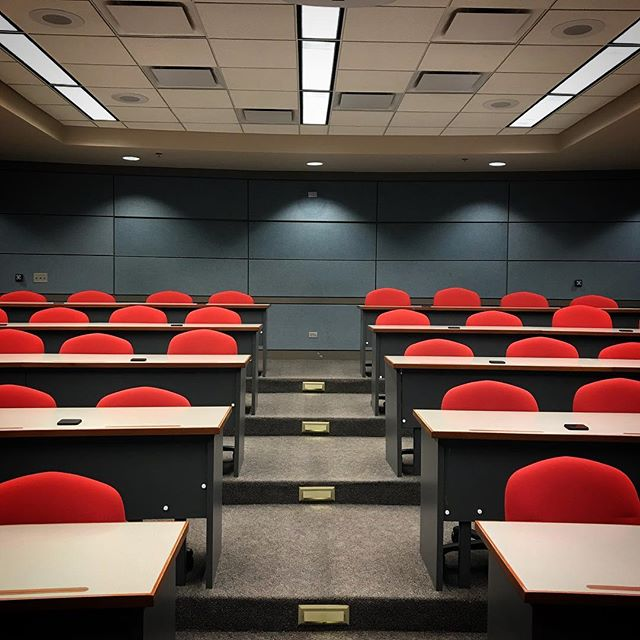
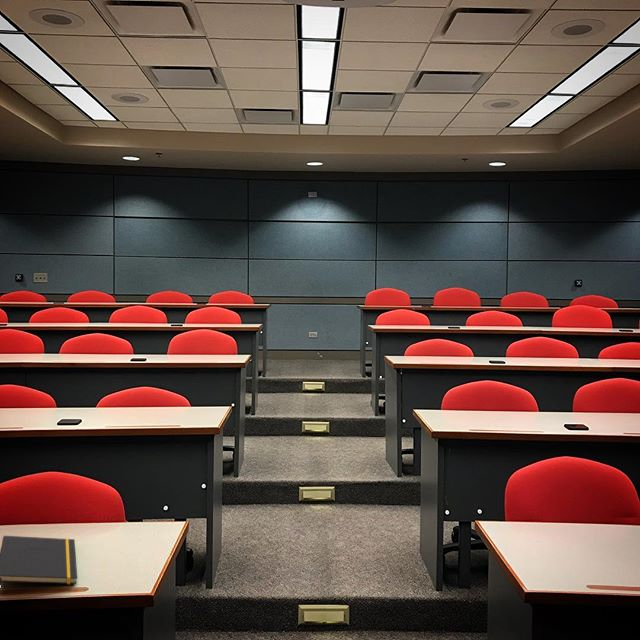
+ notepad (38, 558)
